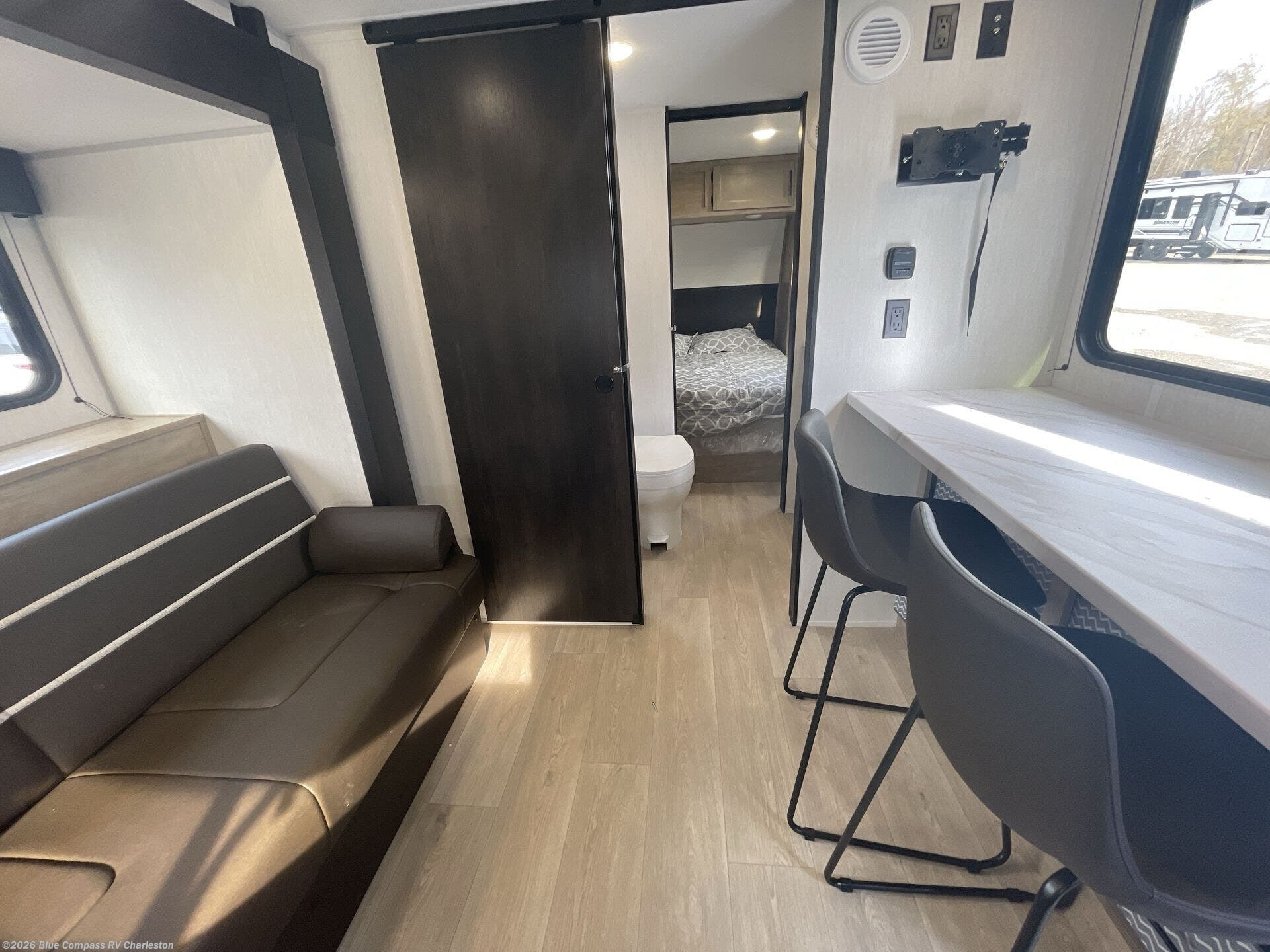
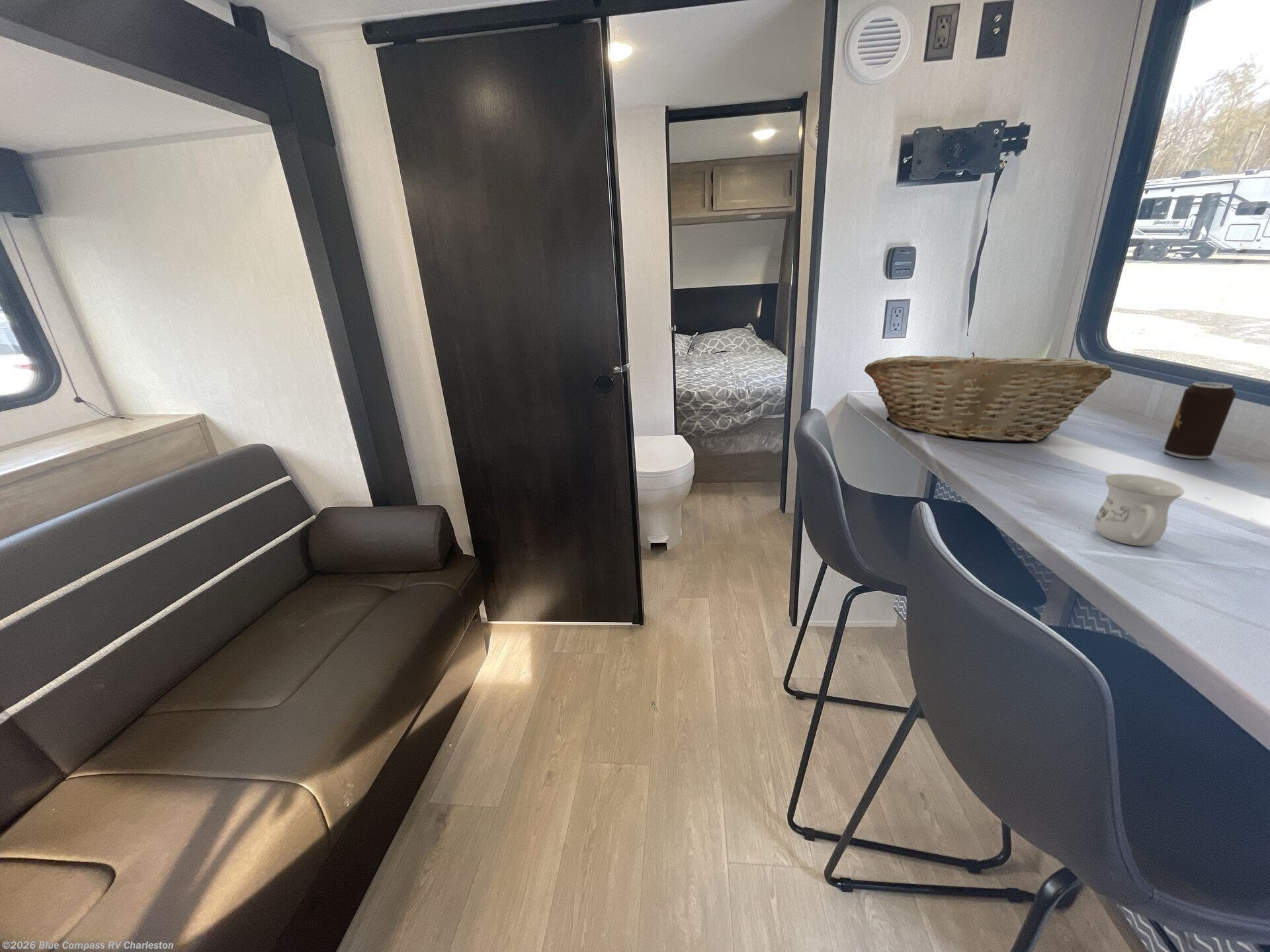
+ fruit basket (971, 387)
+ beverage can (1199, 420)
+ mug (1136, 516)
